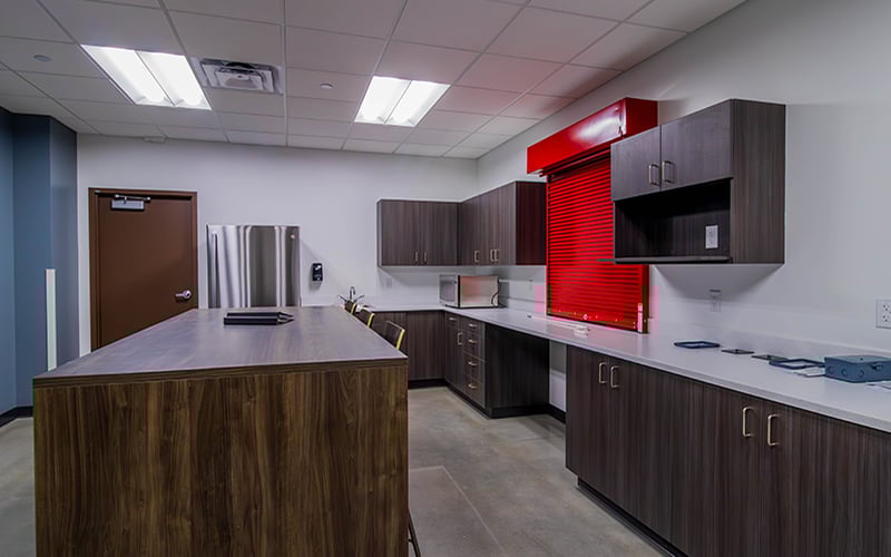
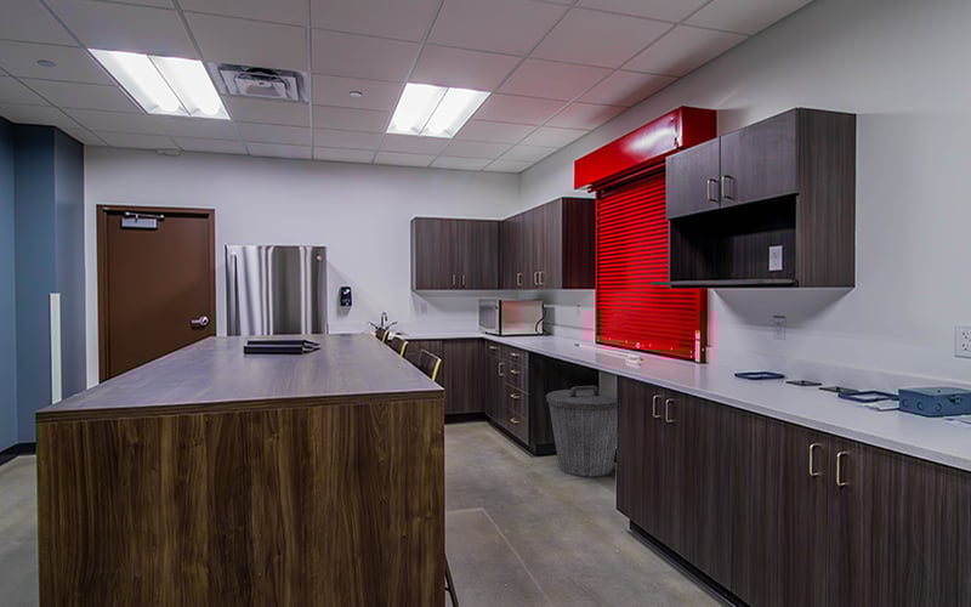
+ trash can (585, 426)
